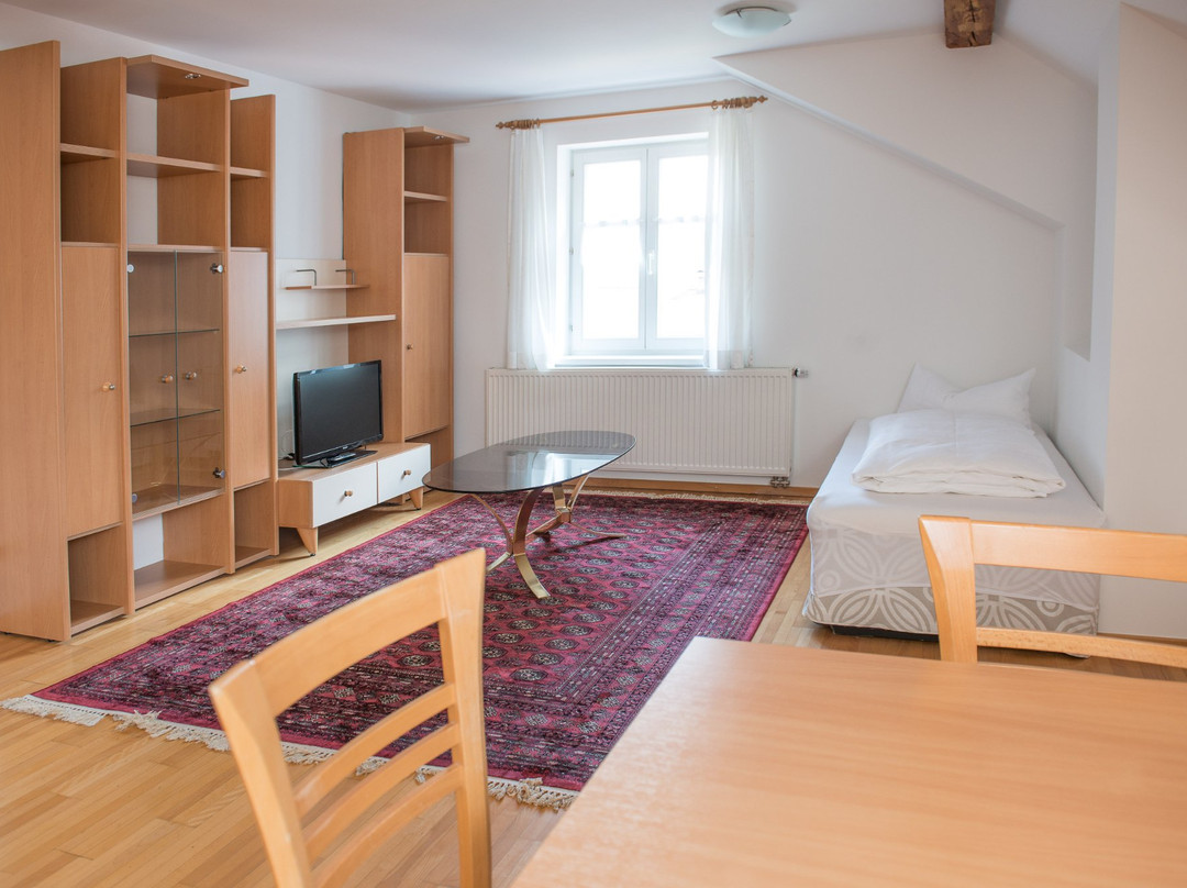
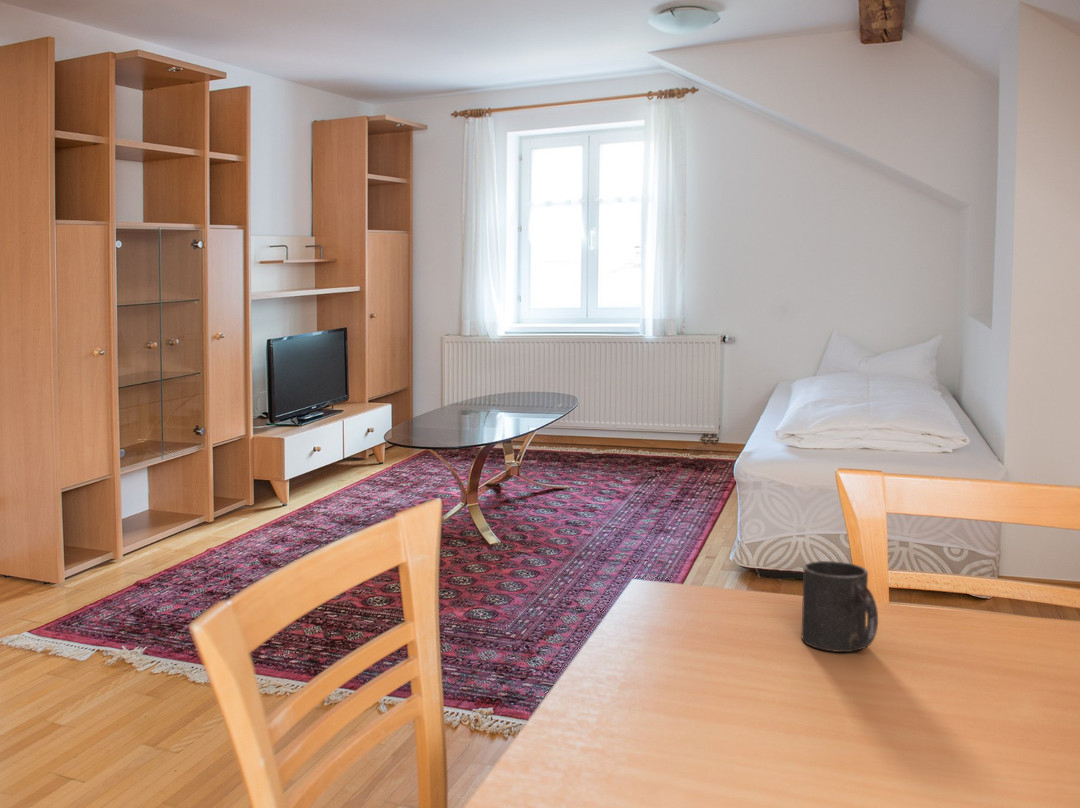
+ mug (843, 608)
